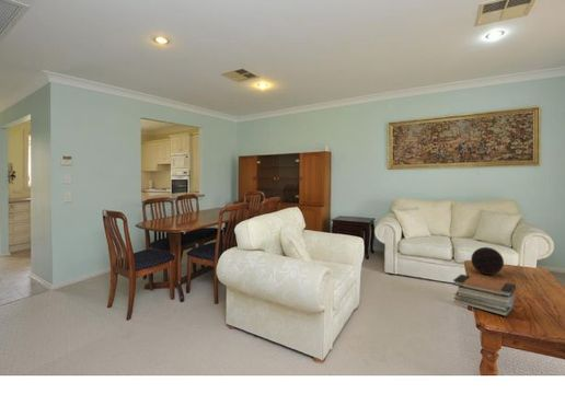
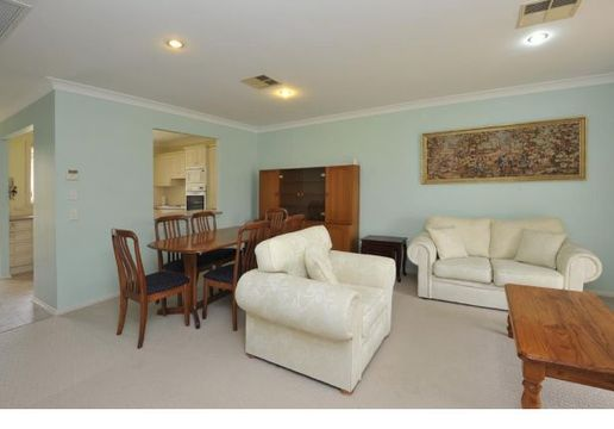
- decorative orb (486, 260)
- book stack (483, 293)
